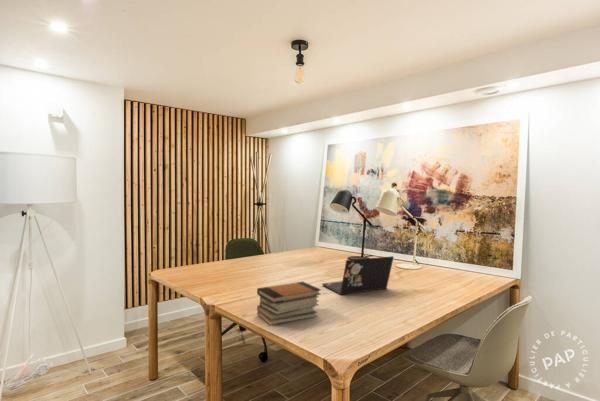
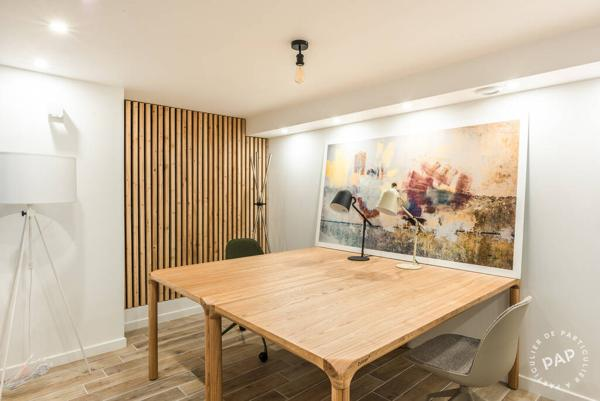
- laptop (356, 271)
- book stack (288, 302)
